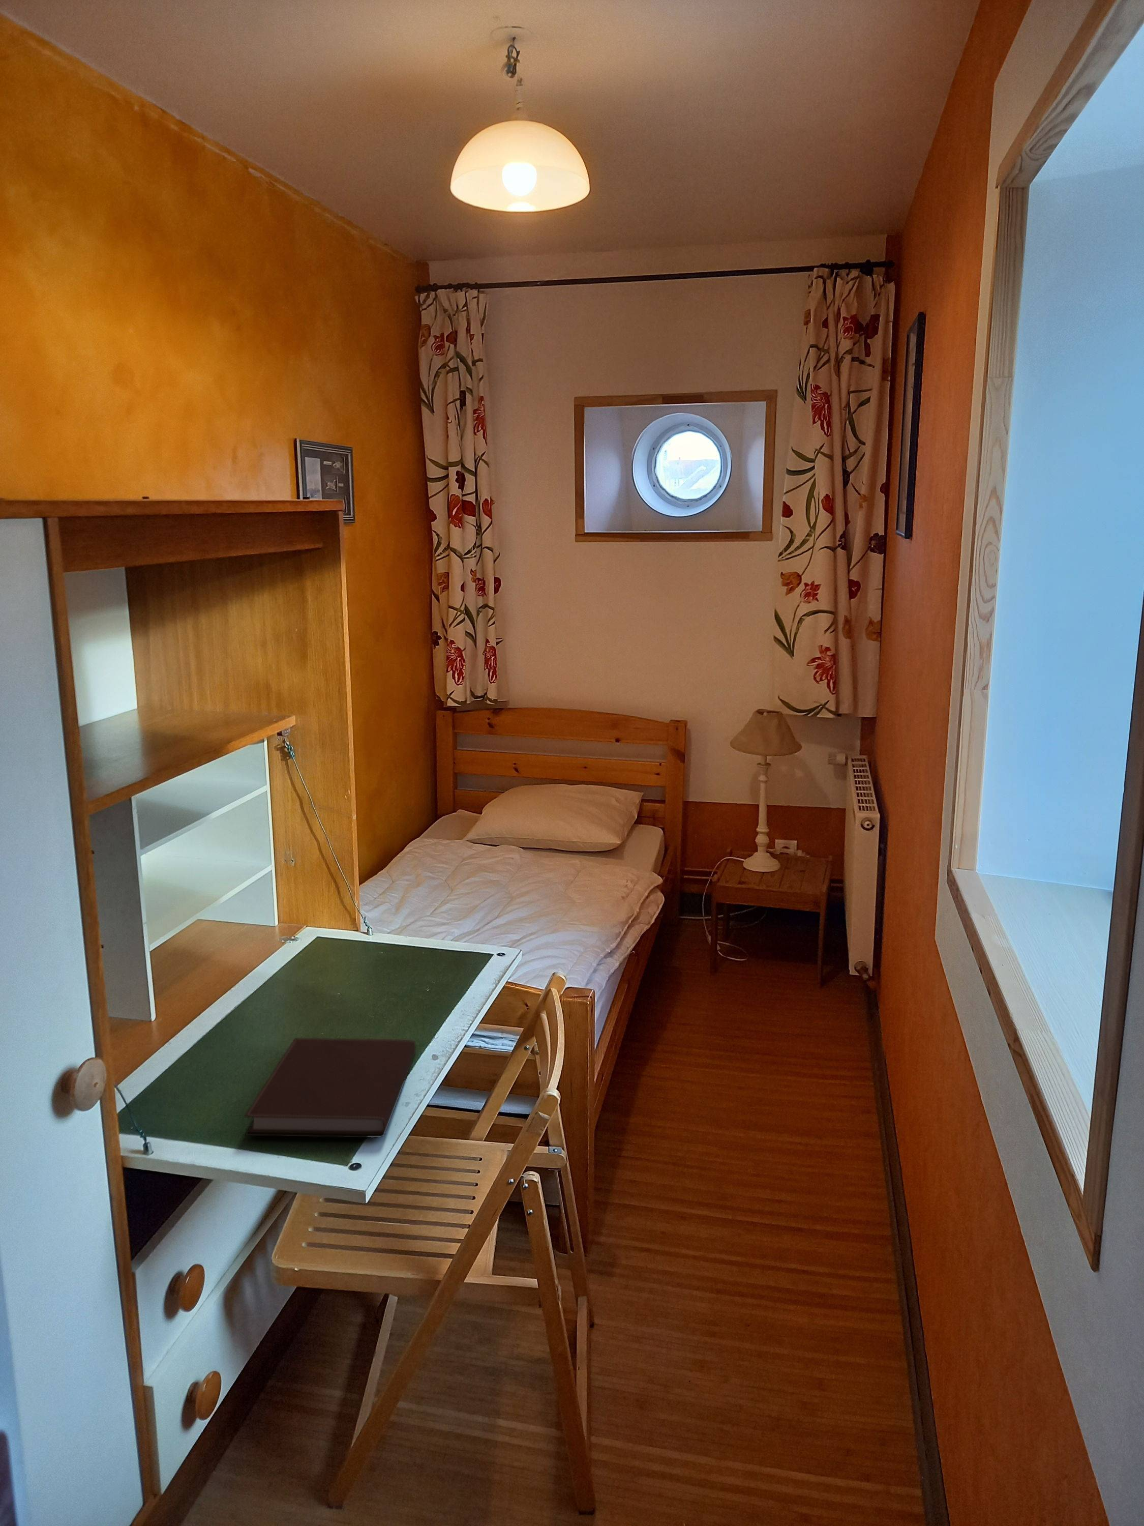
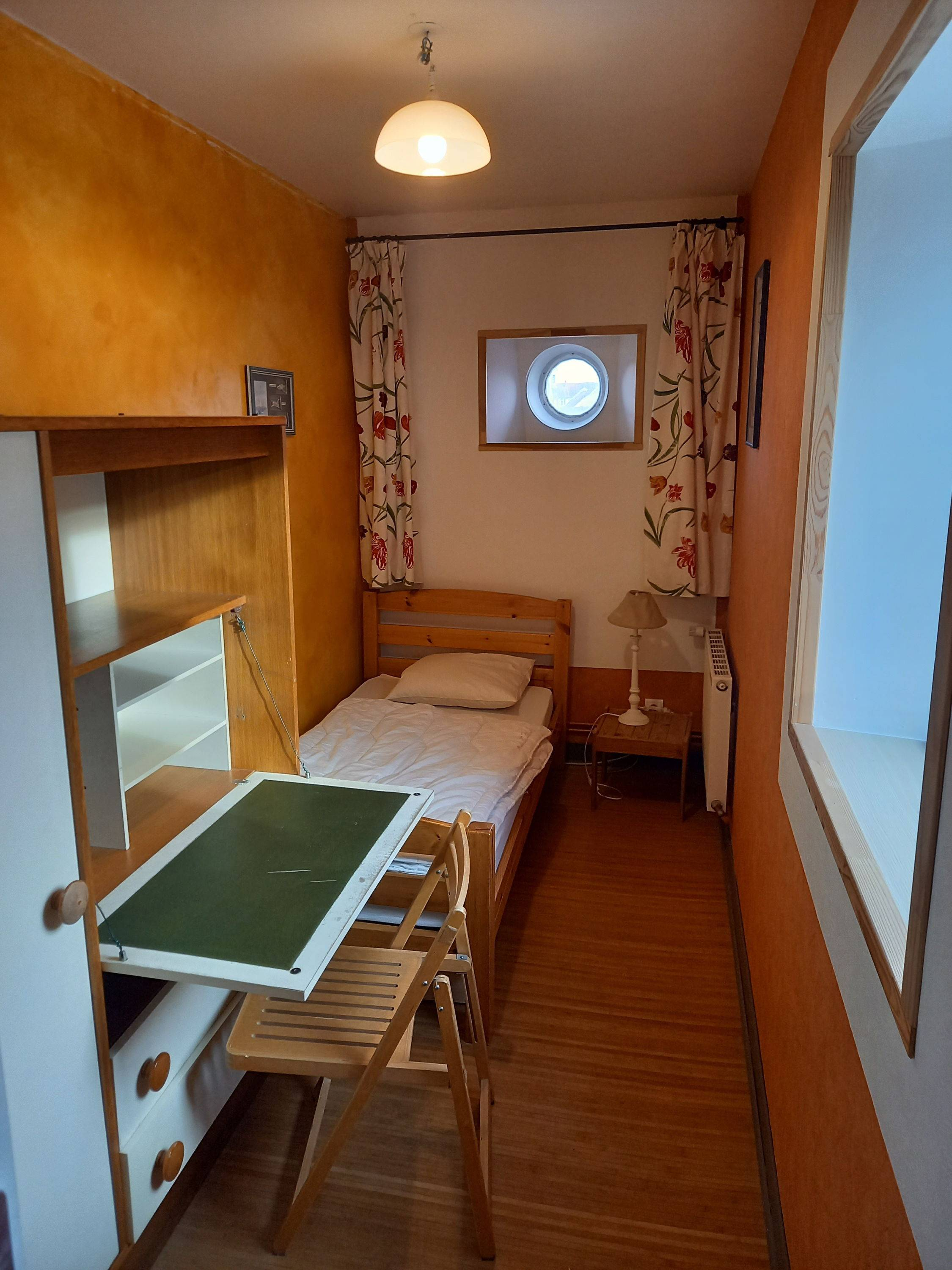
- notebook (336, 1084)
